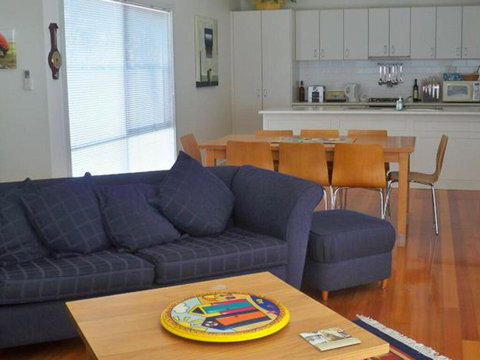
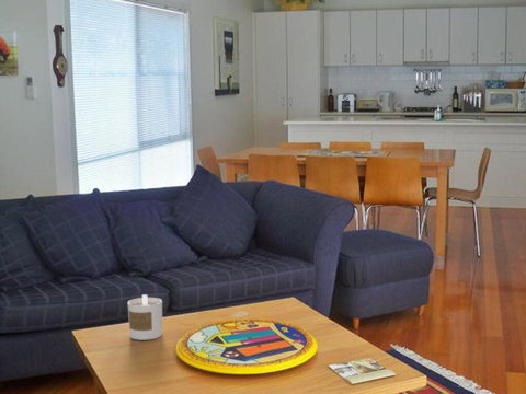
+ candle (145, 315)
